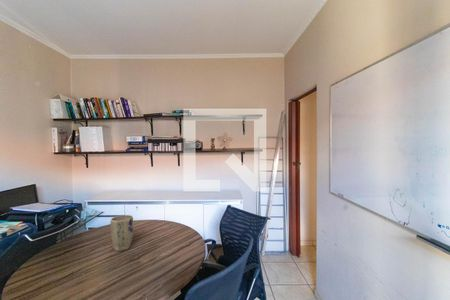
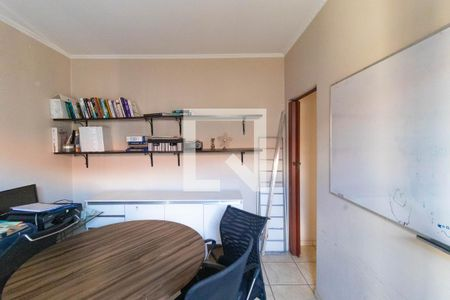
- plant pot (122, 232)
